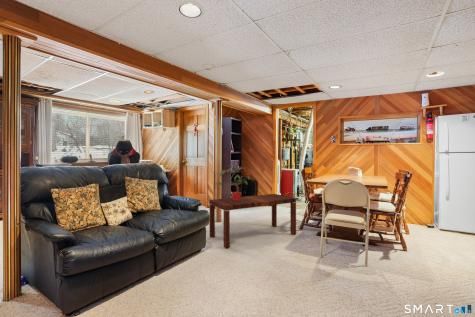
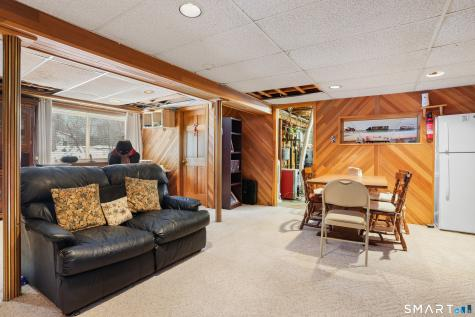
- coffee table (251, 207)
- potted plant (234, 183)
